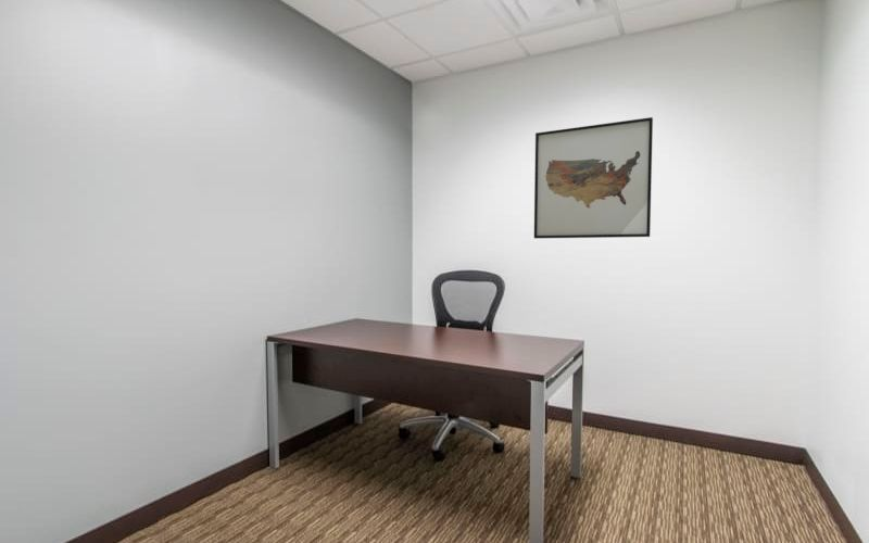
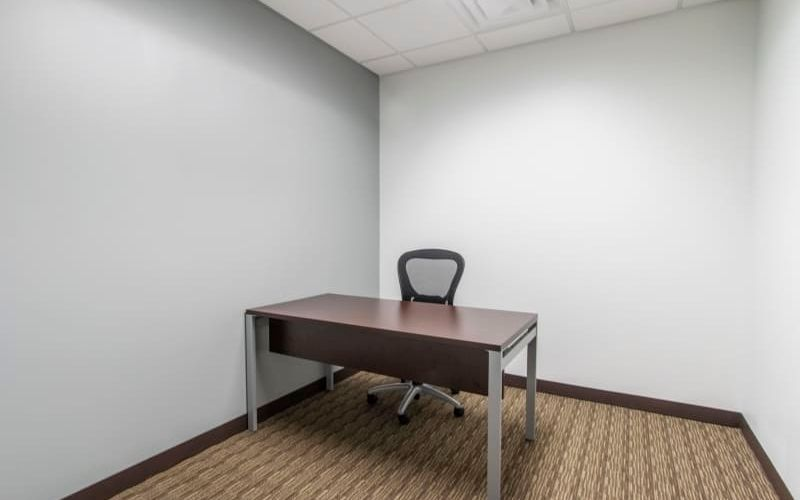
- wall art (589, 181)
